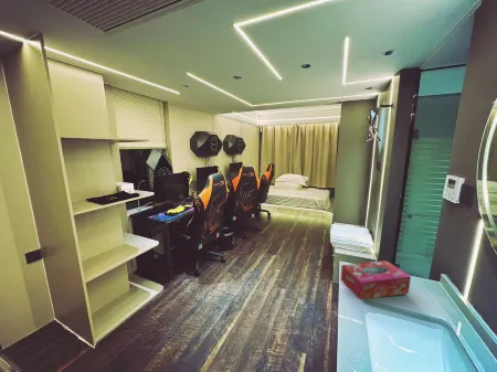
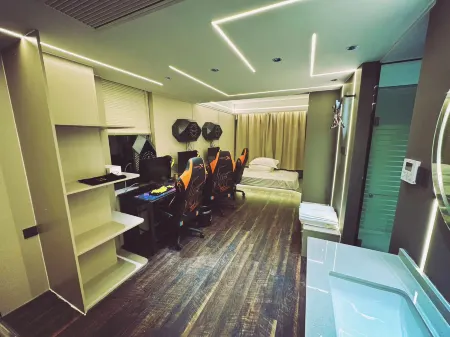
- tissue box (373, 278)
